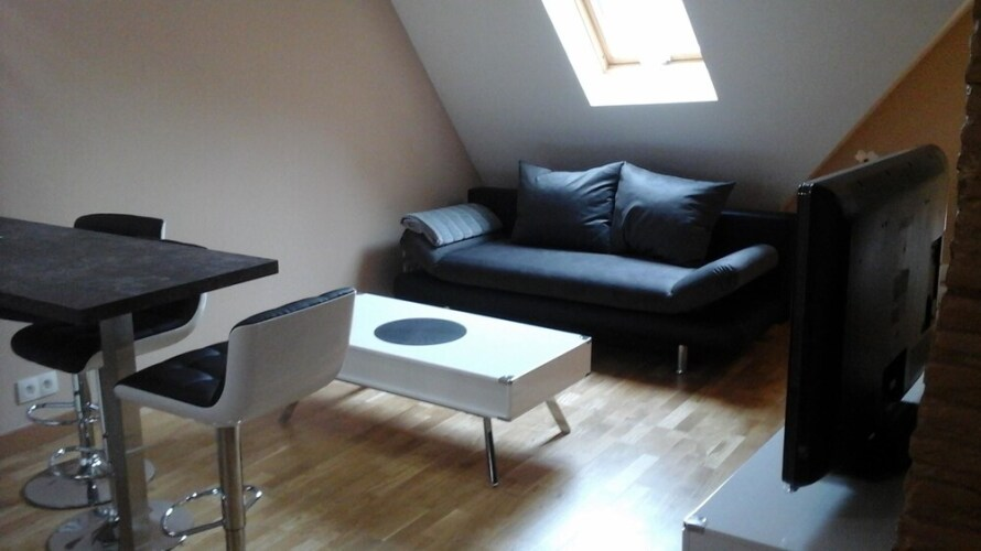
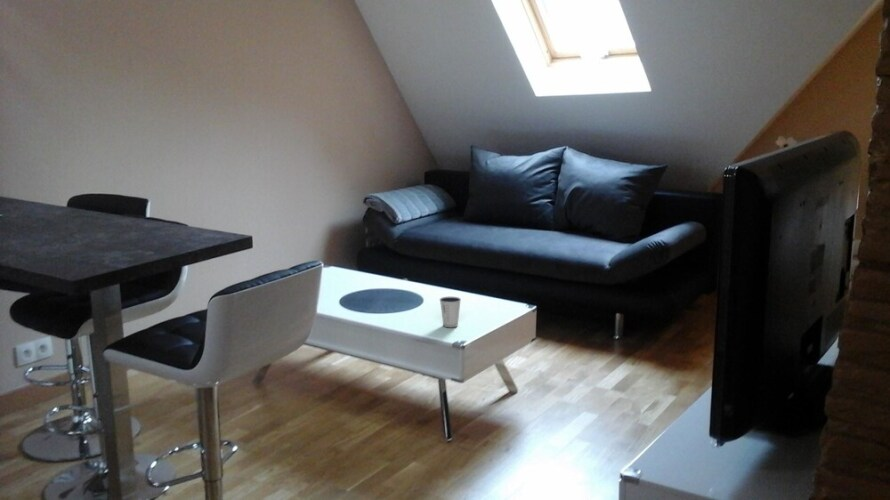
+ dixie cup (450, 312)
